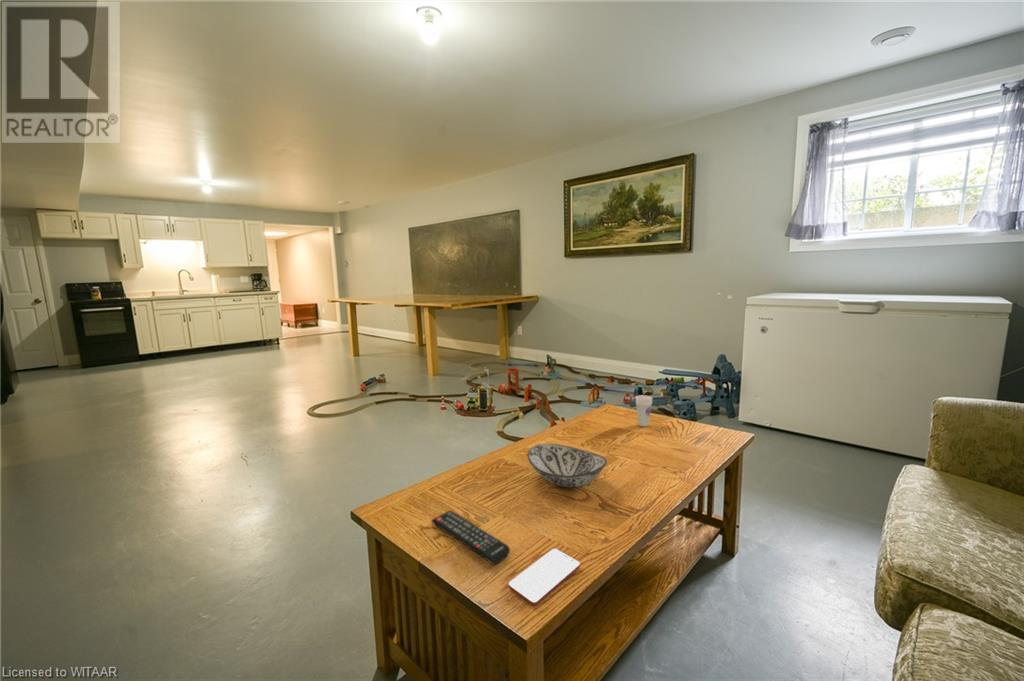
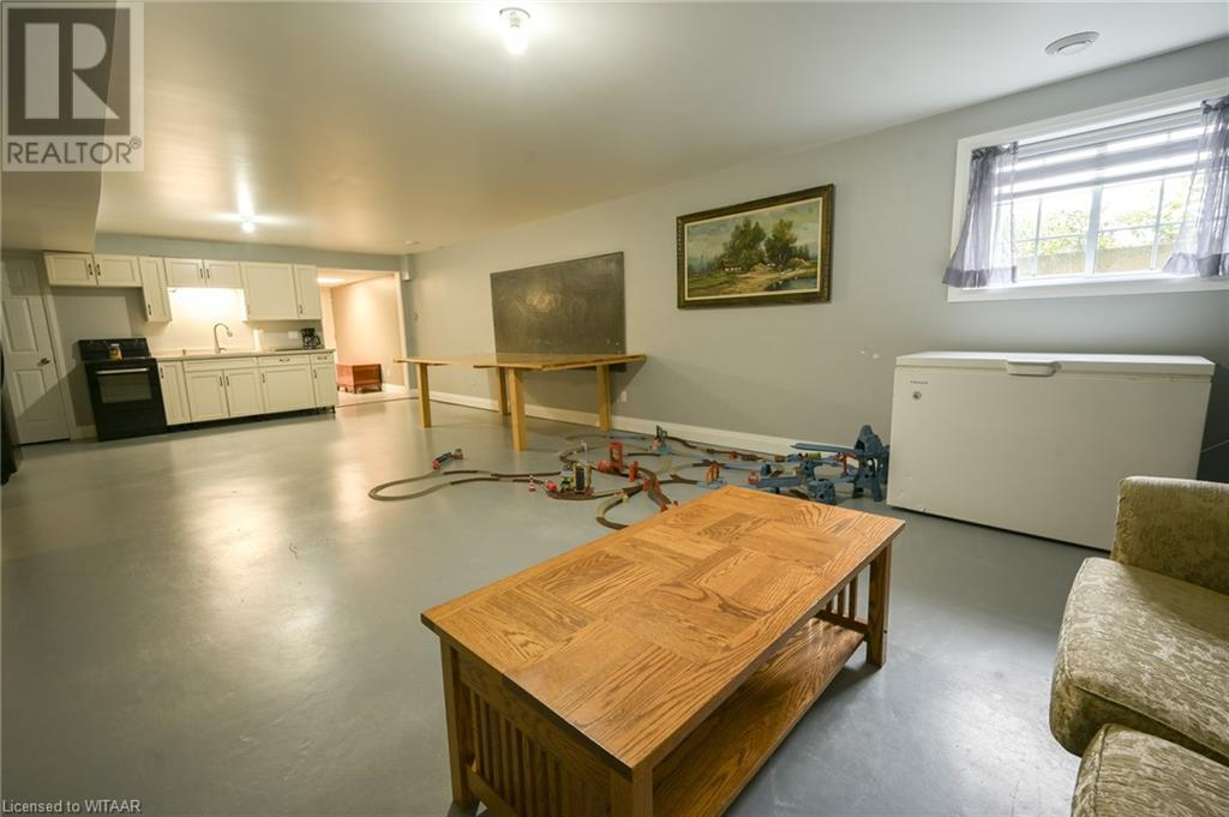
- remote control (468, 535)
- decorative bowl (566, 468)
- smartphone (545, 574)
- cup (643, 411)
